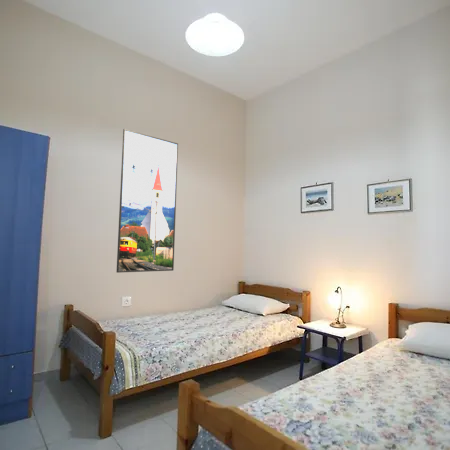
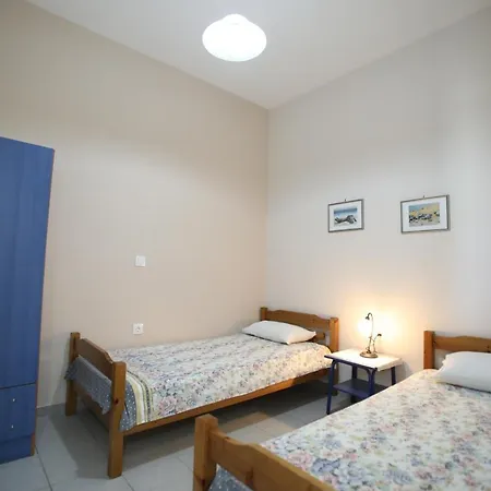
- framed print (149, 203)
